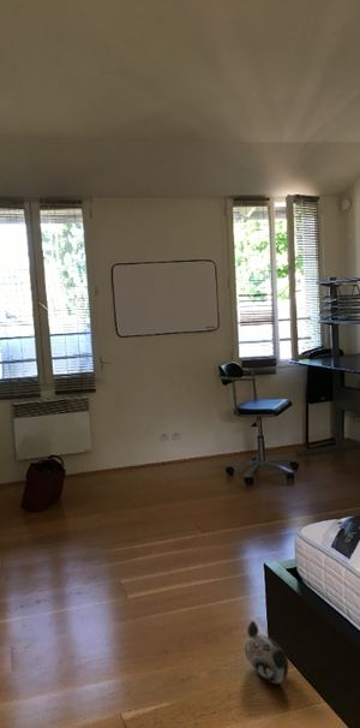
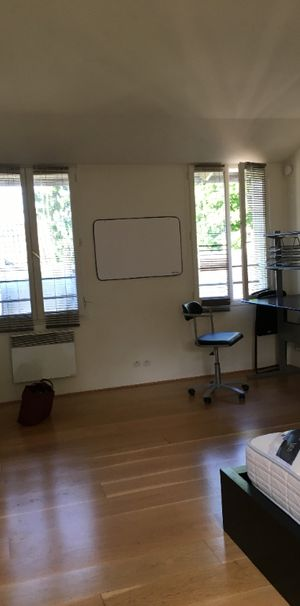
- plush toy (265, 654)
